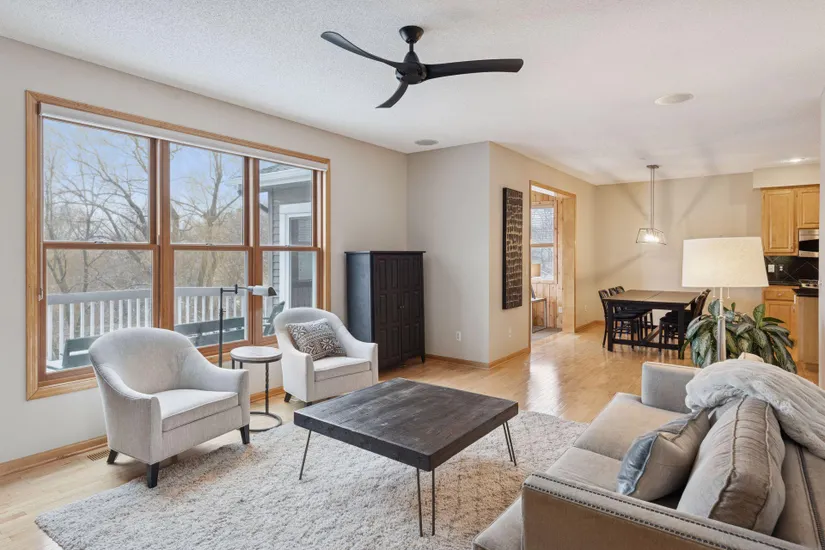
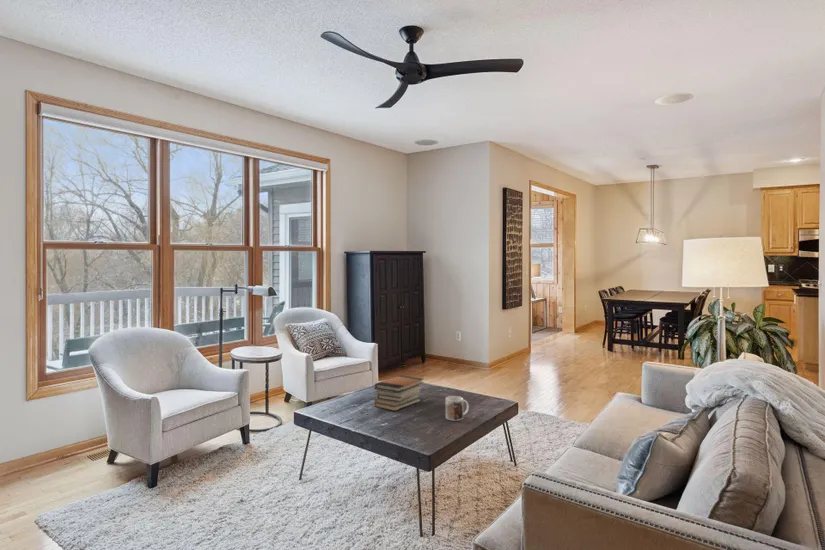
+ mug (456, 408)
+ book stack (399, 392)
